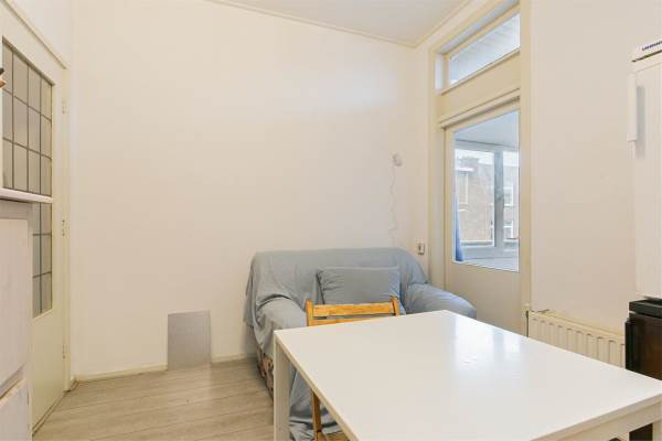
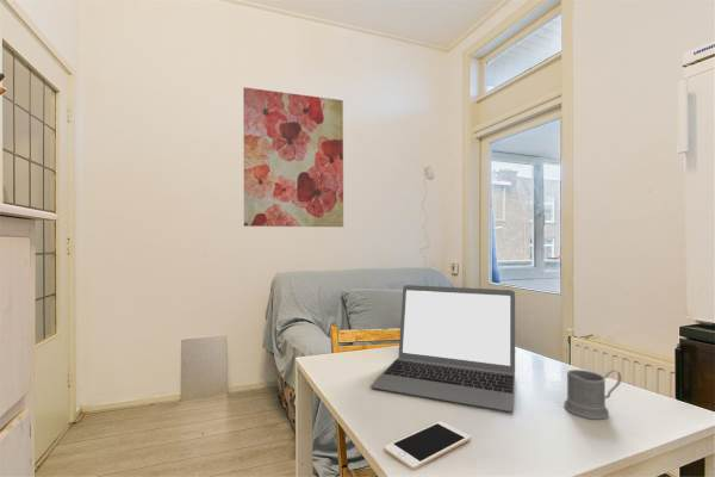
+ laptop (447, 336)
+ mug (592, 390)
+ cell phone (428, 442)
+ wall art (296, 160)
